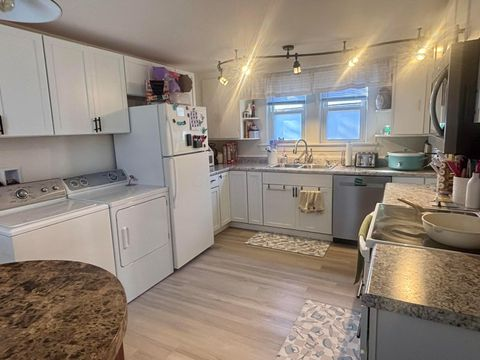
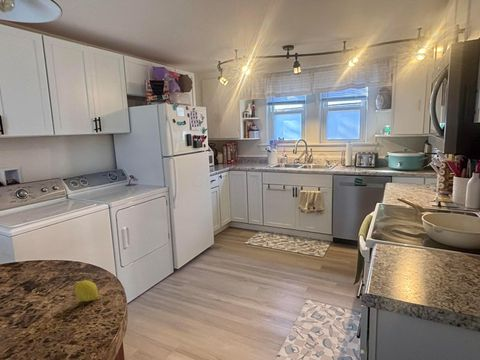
+ fruit (86, 290)
